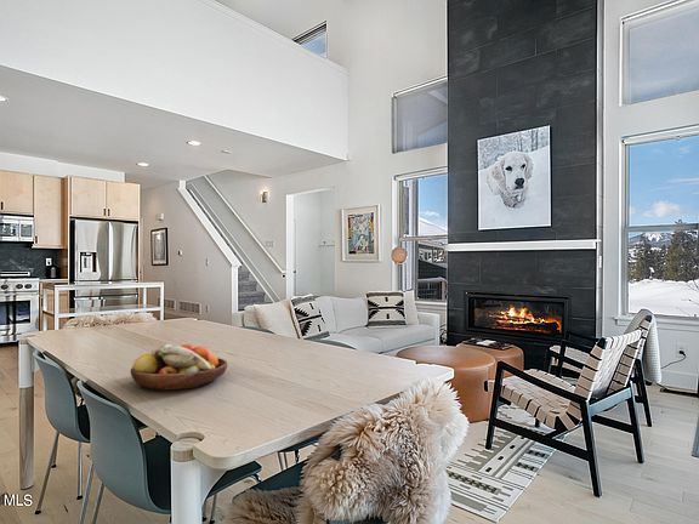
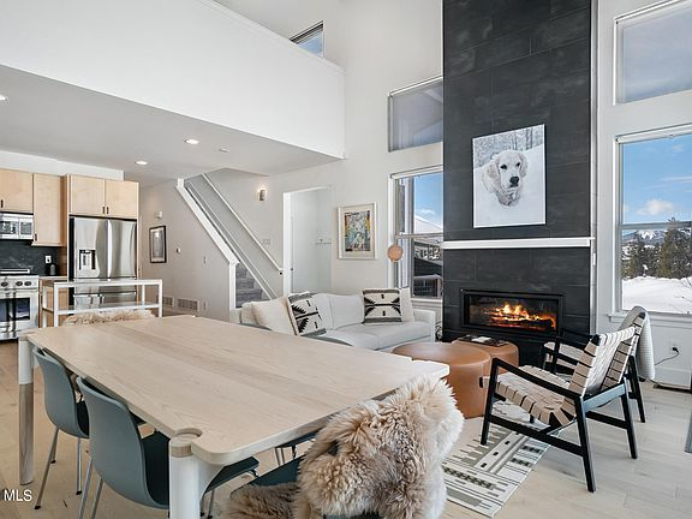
- fruit bowl (181, 360)
